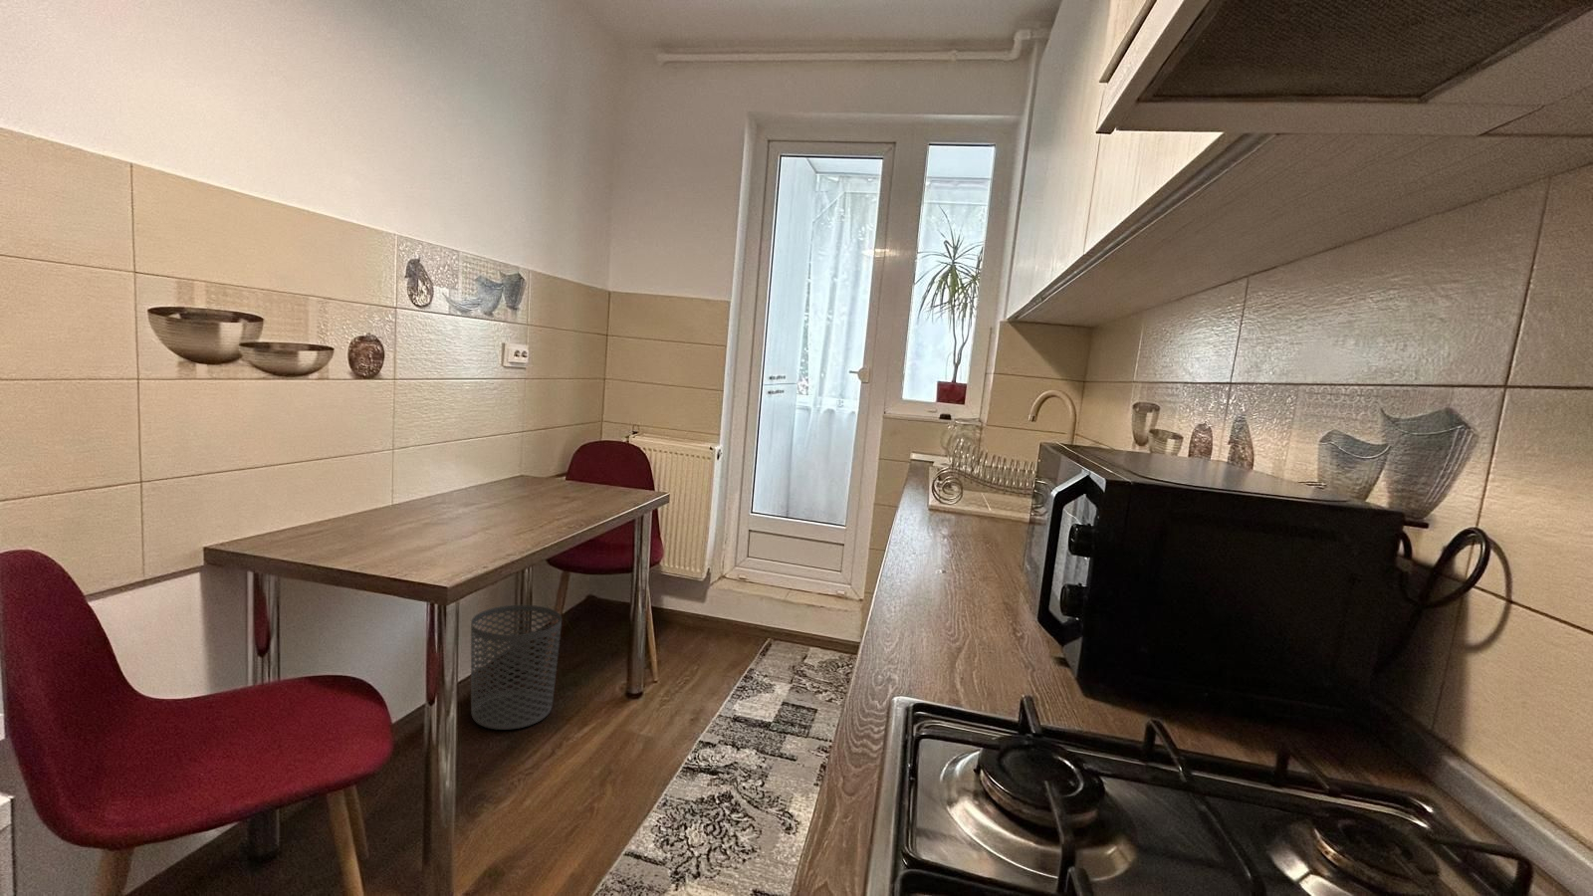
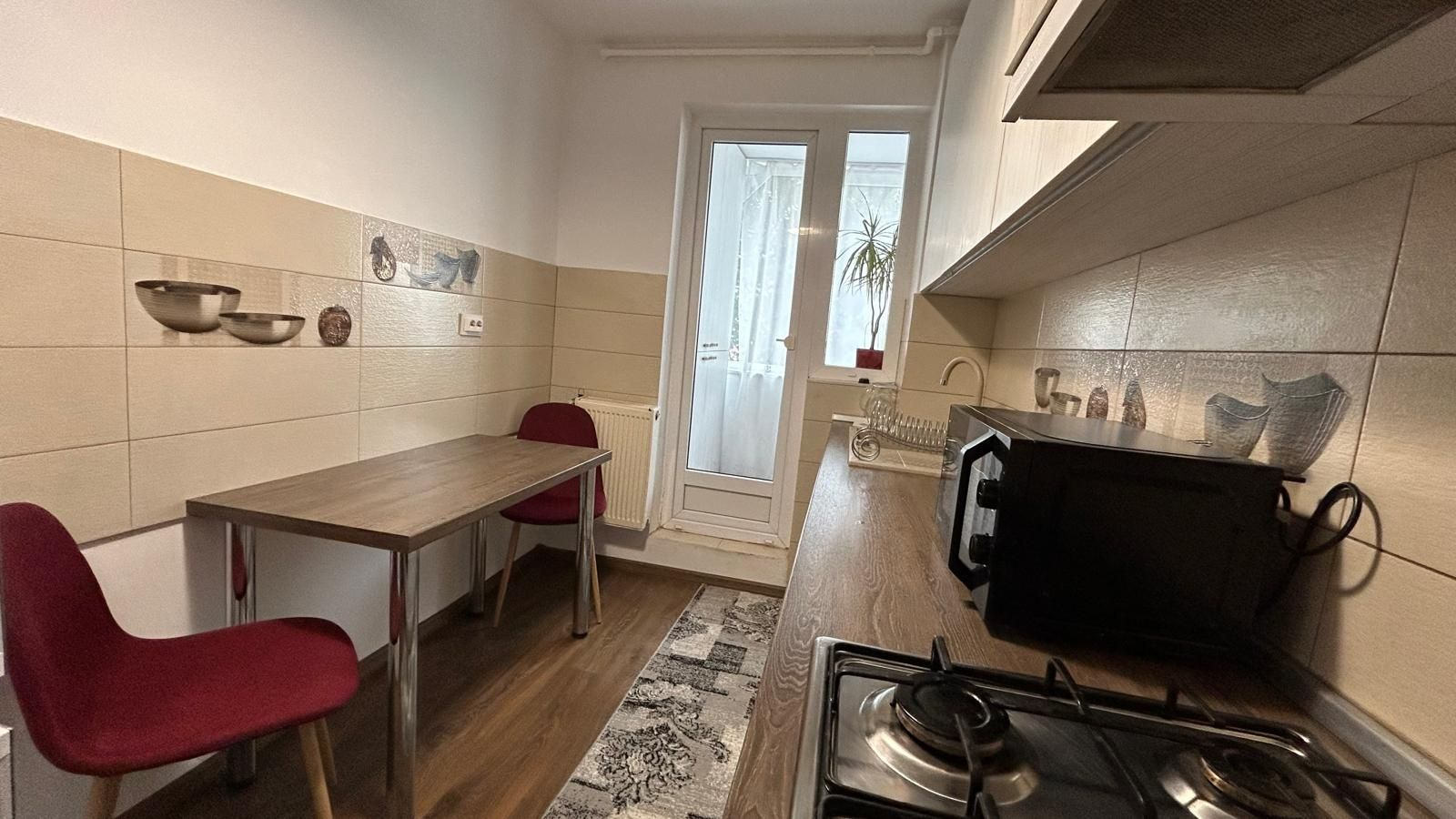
- waste bin (514, 665)
